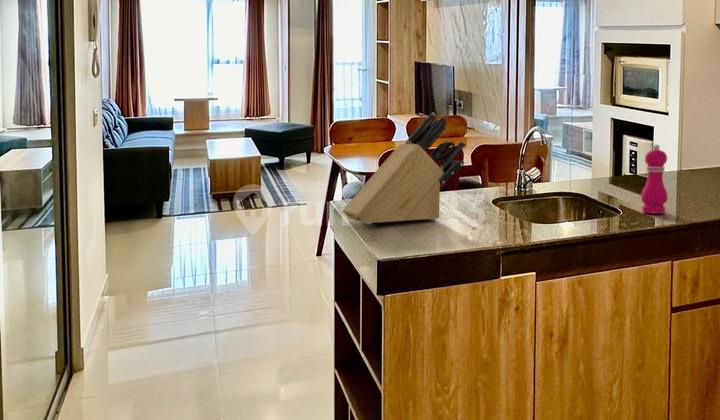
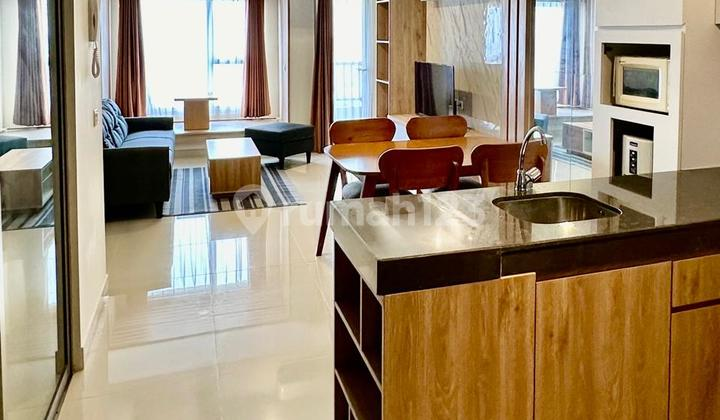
- knife block (405, 166)
- pepper mill (655, 178)
